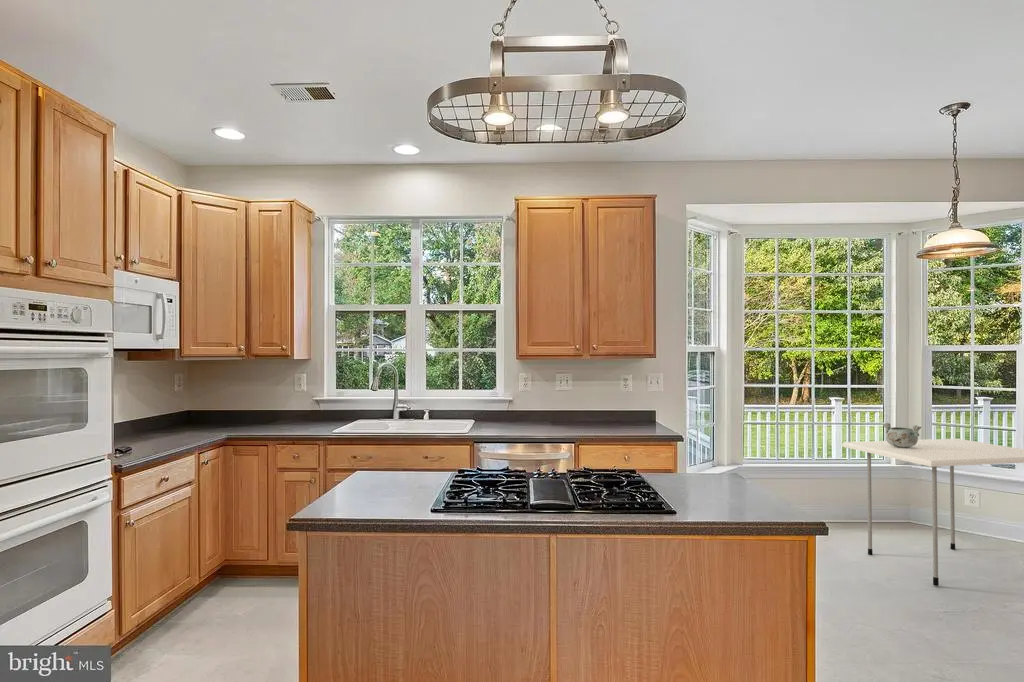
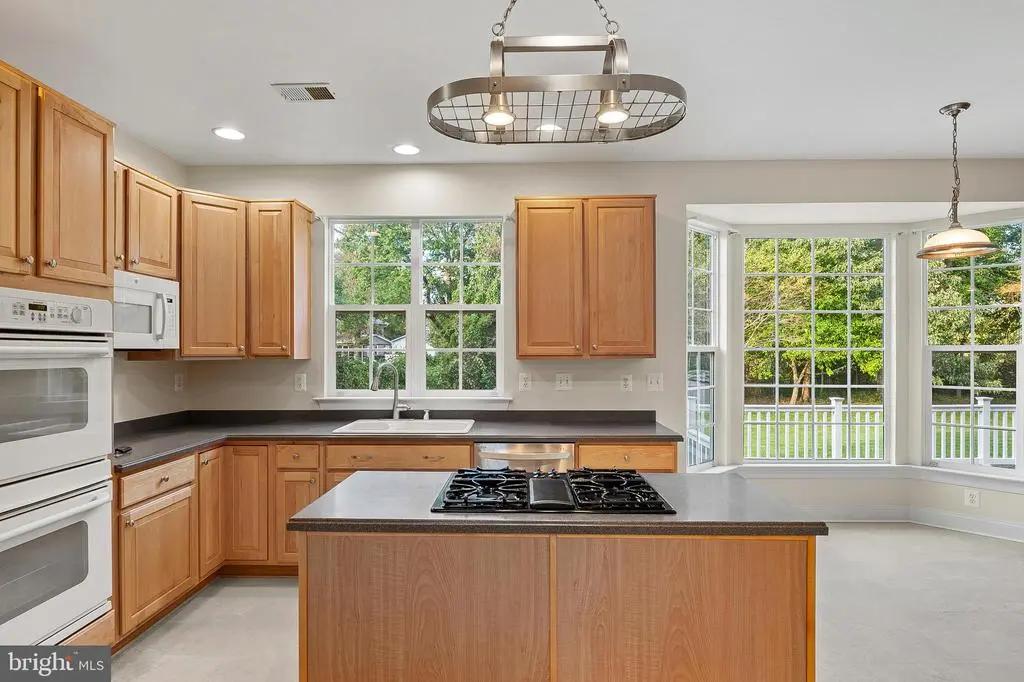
- dining table (950, 507)
- decorative bowl (900, 434)
